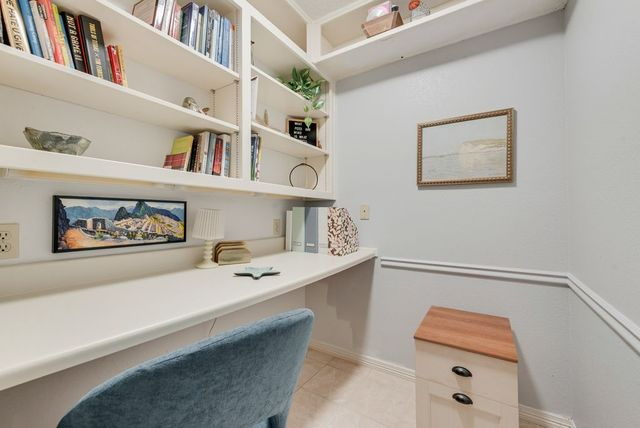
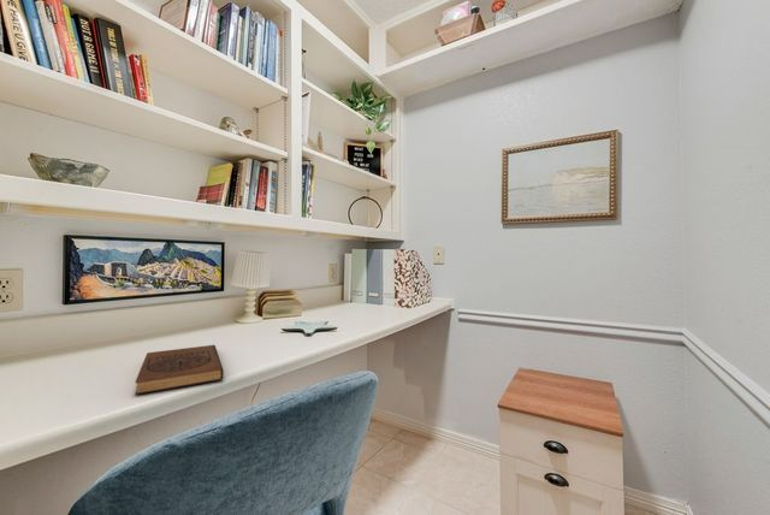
+ book (182, 365)
